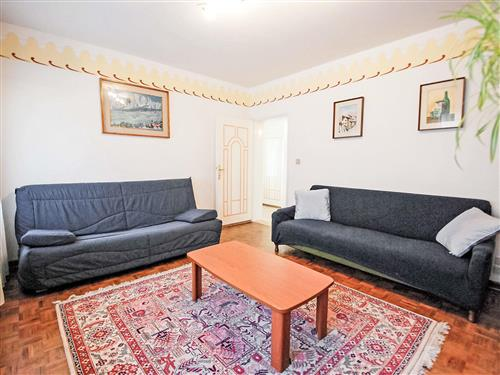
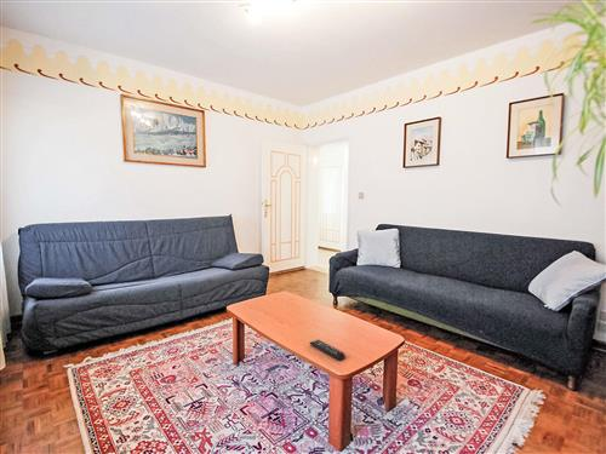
+ remote control (326, 349)
